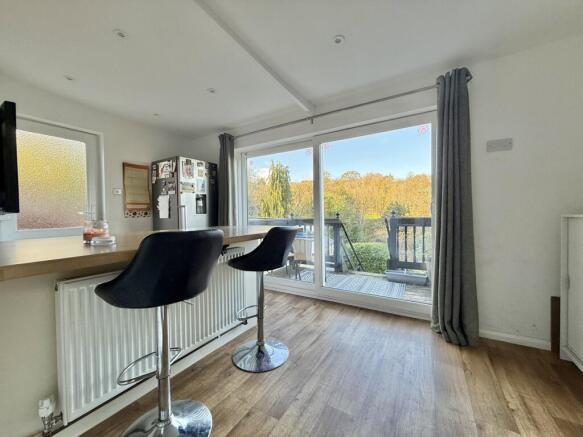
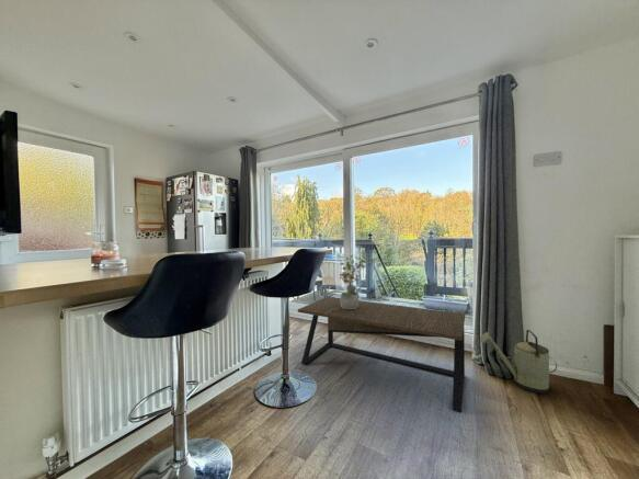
+ watering can (516, 356)
+ bench (377, 333)
+ potted plant (351, 280)
